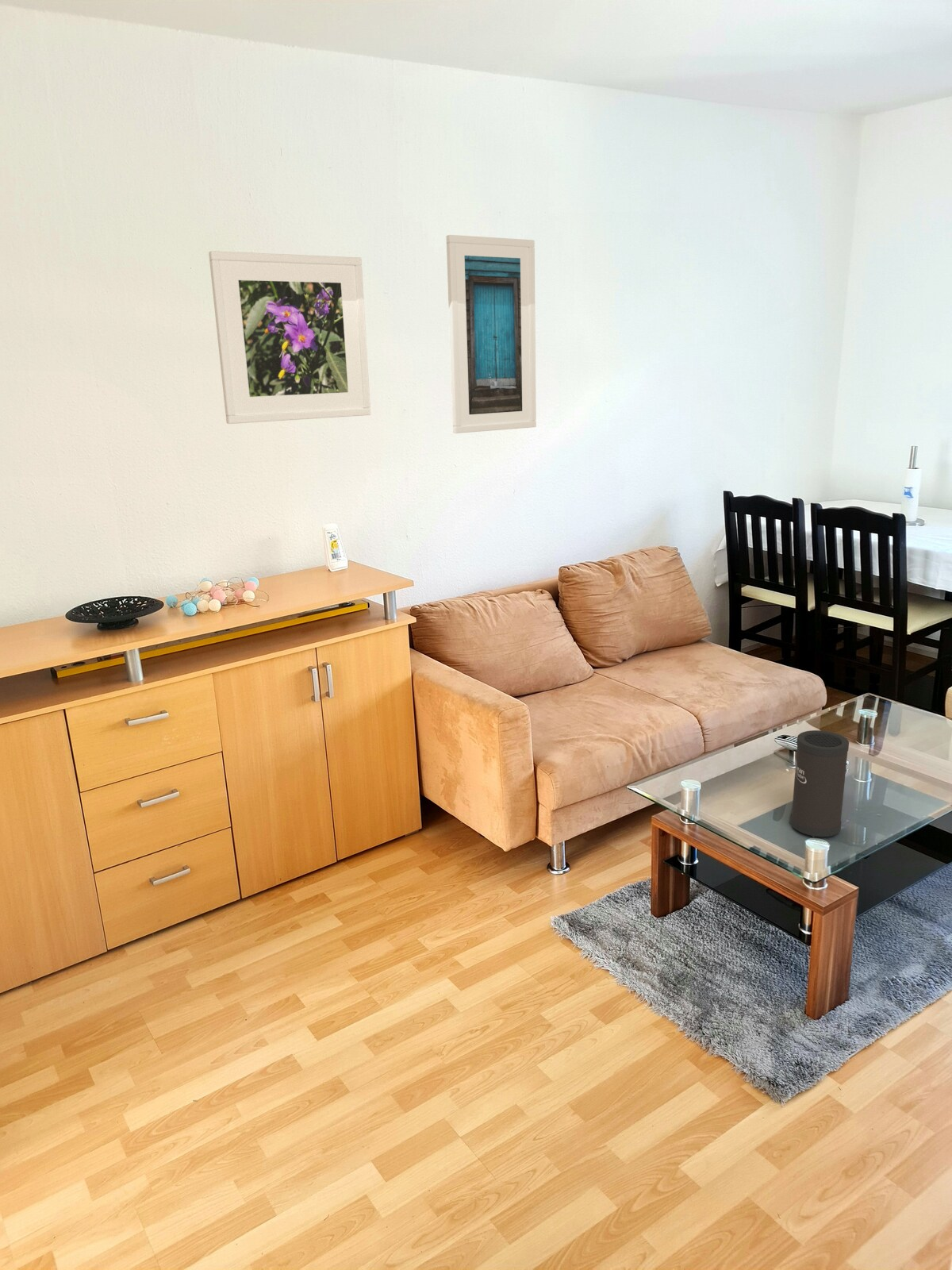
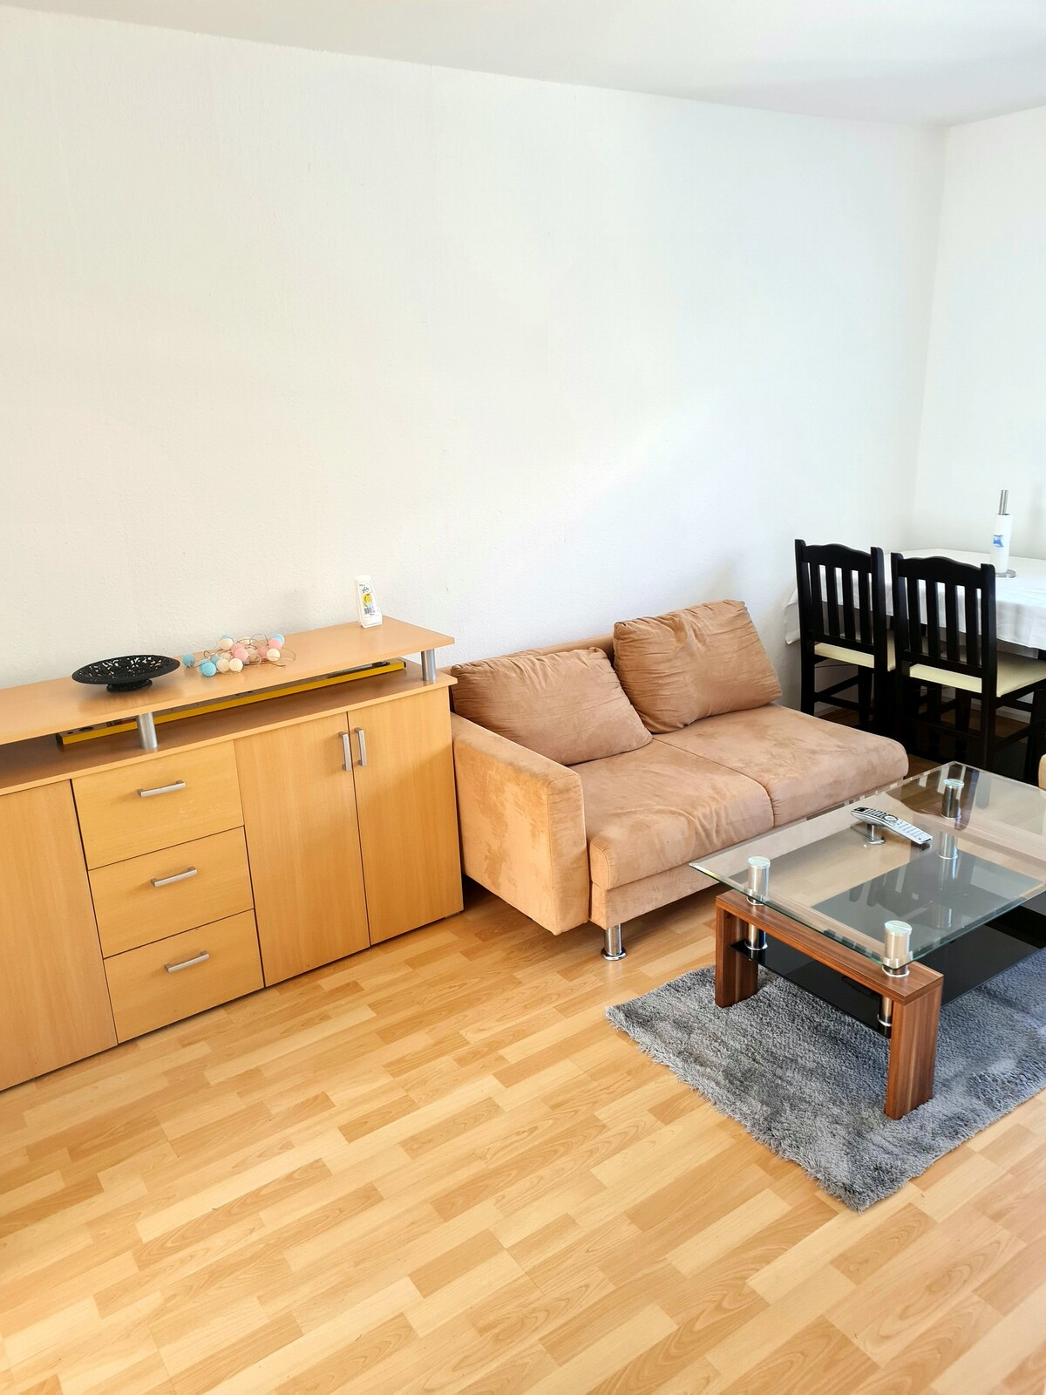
- speaker (819, 783)
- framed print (295, 339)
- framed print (493, 337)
